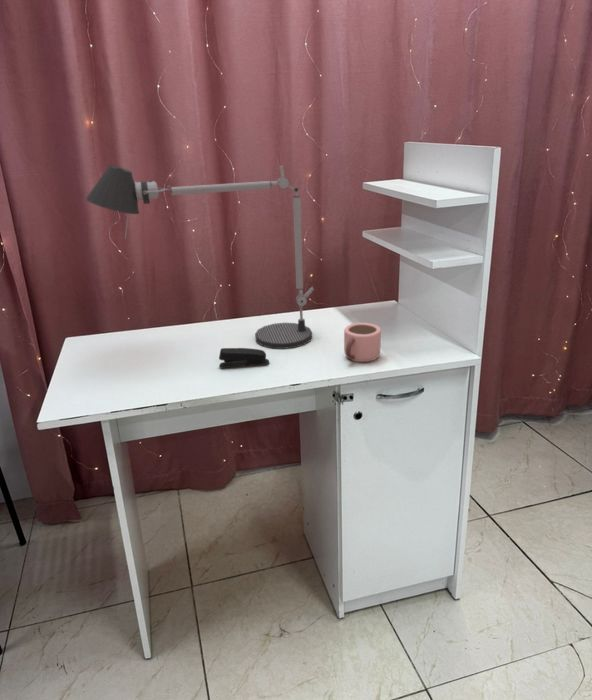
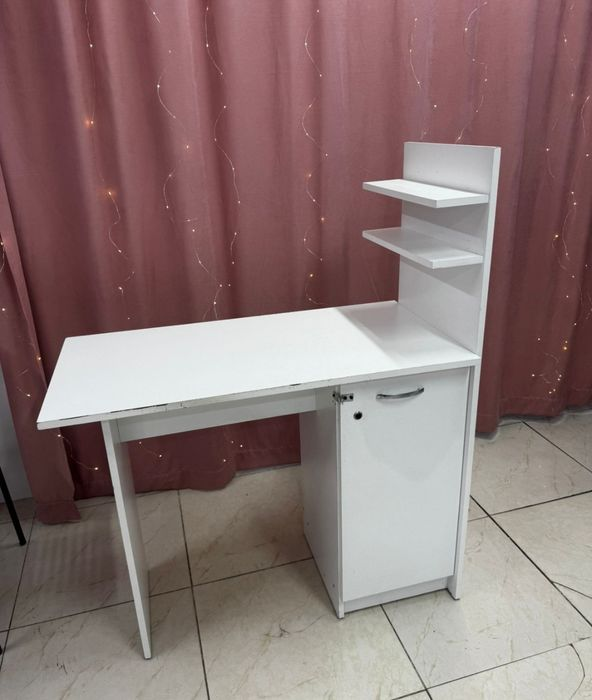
- desk lamp (199, 193)
- stapler (243, 355)
- mug (359, 344)
